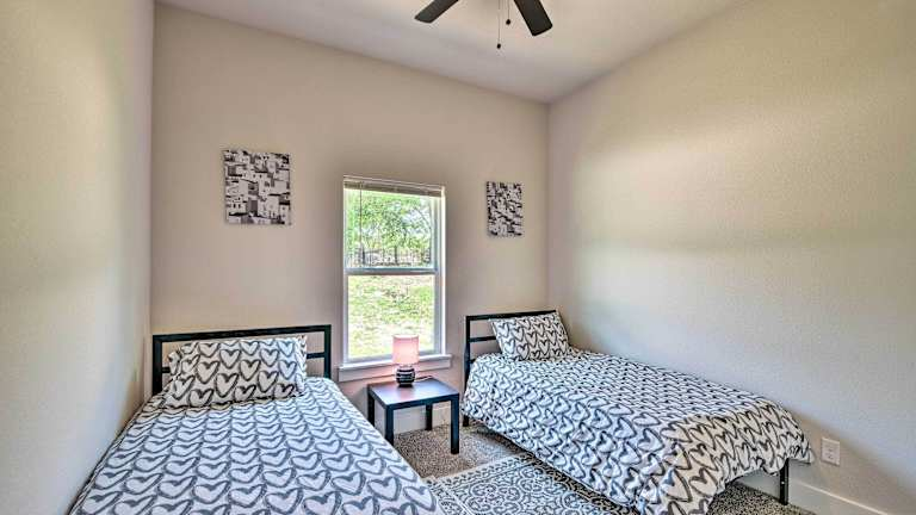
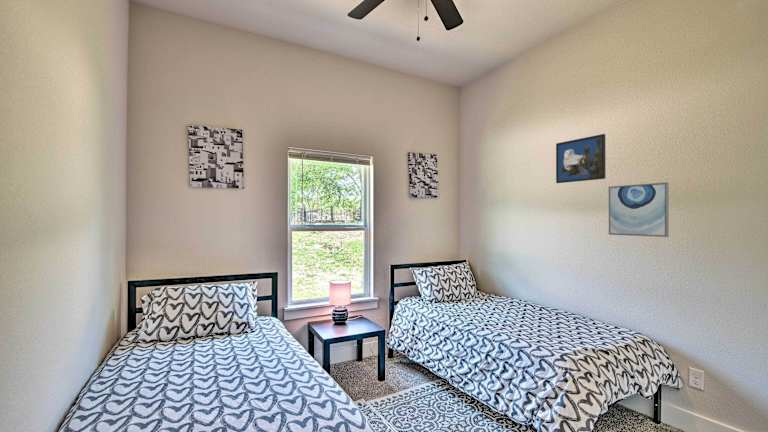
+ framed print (579, 160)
+ wall art (636, 210)
